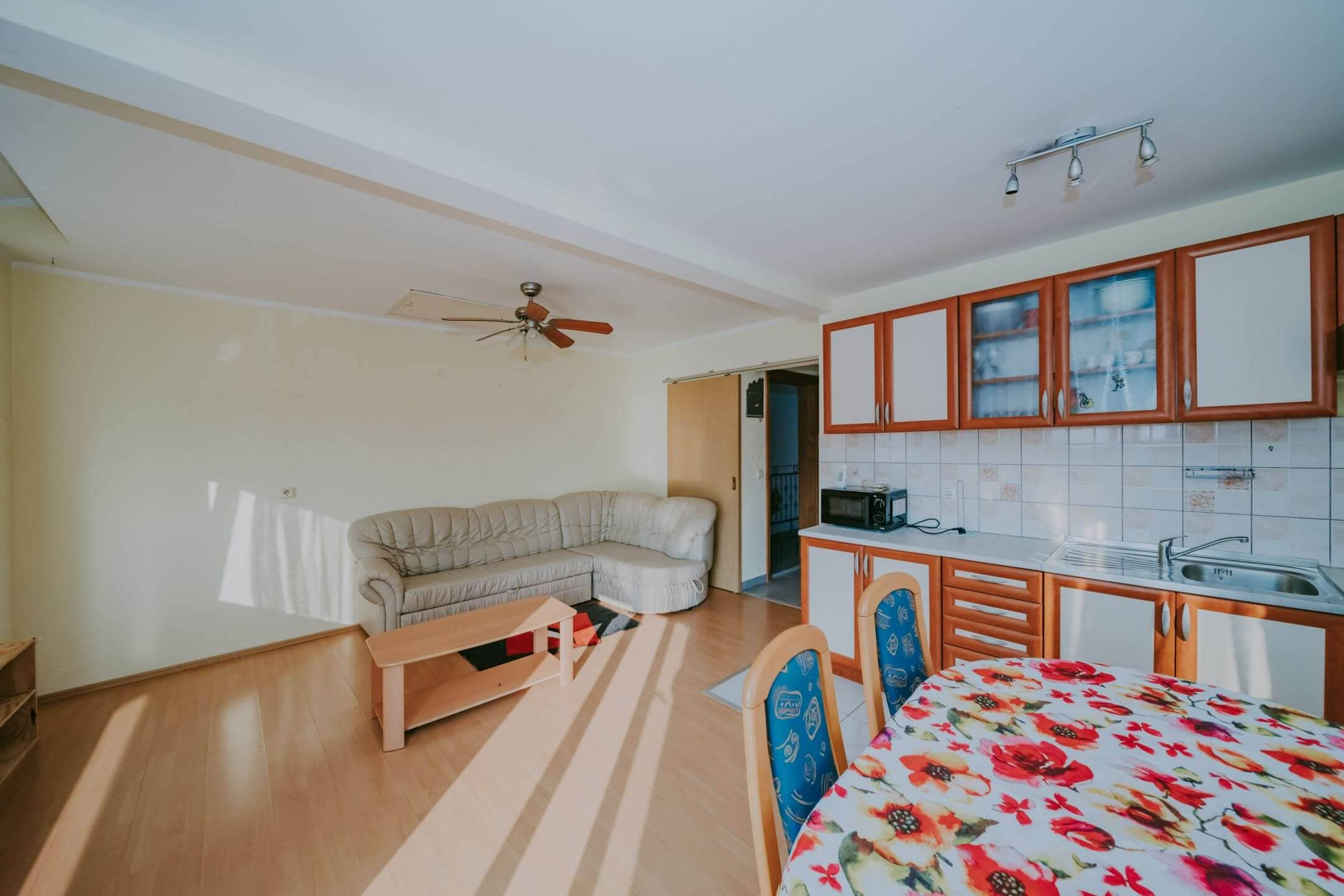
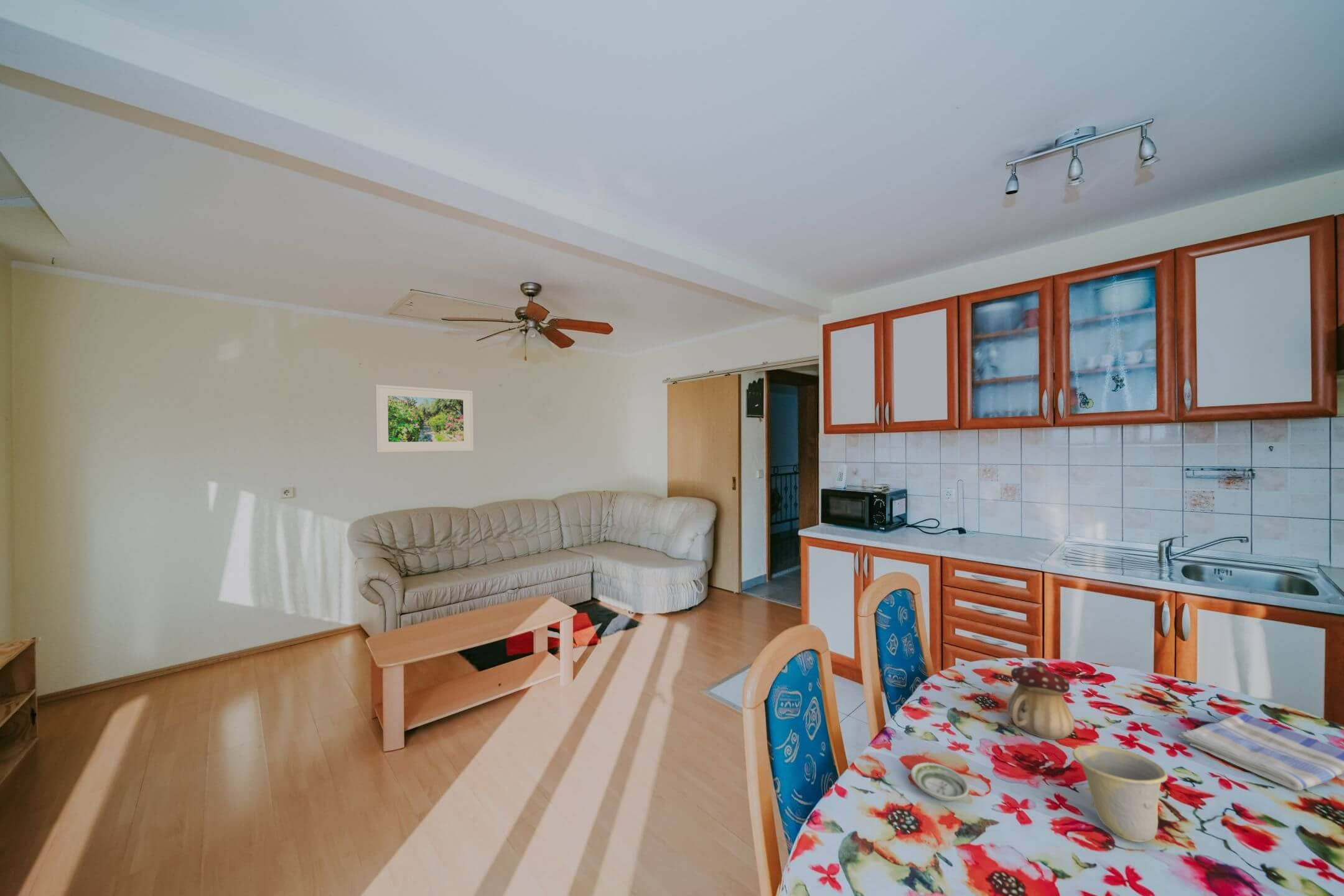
+ dish towel (1267, 747)
+ cup (1118, 792)
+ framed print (427, 419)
+ teapot (1037, 694)
+ saucer (939, 785)
